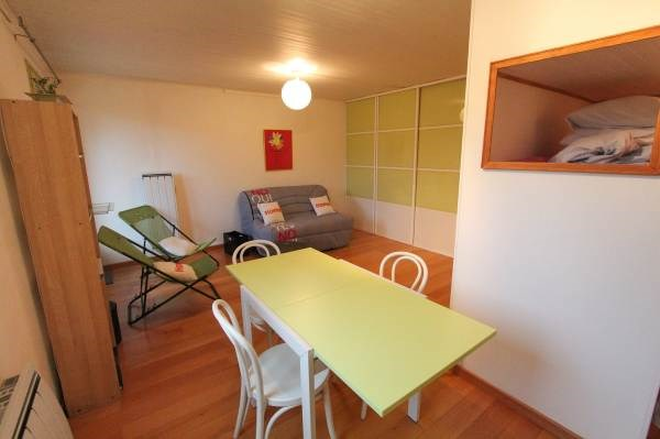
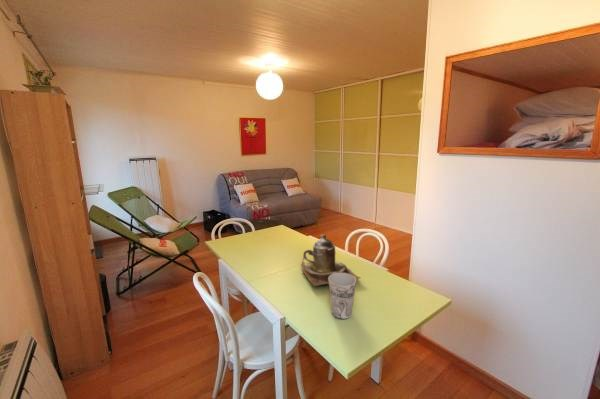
+ cup (341, 296)
+ teapot (328, 255)
